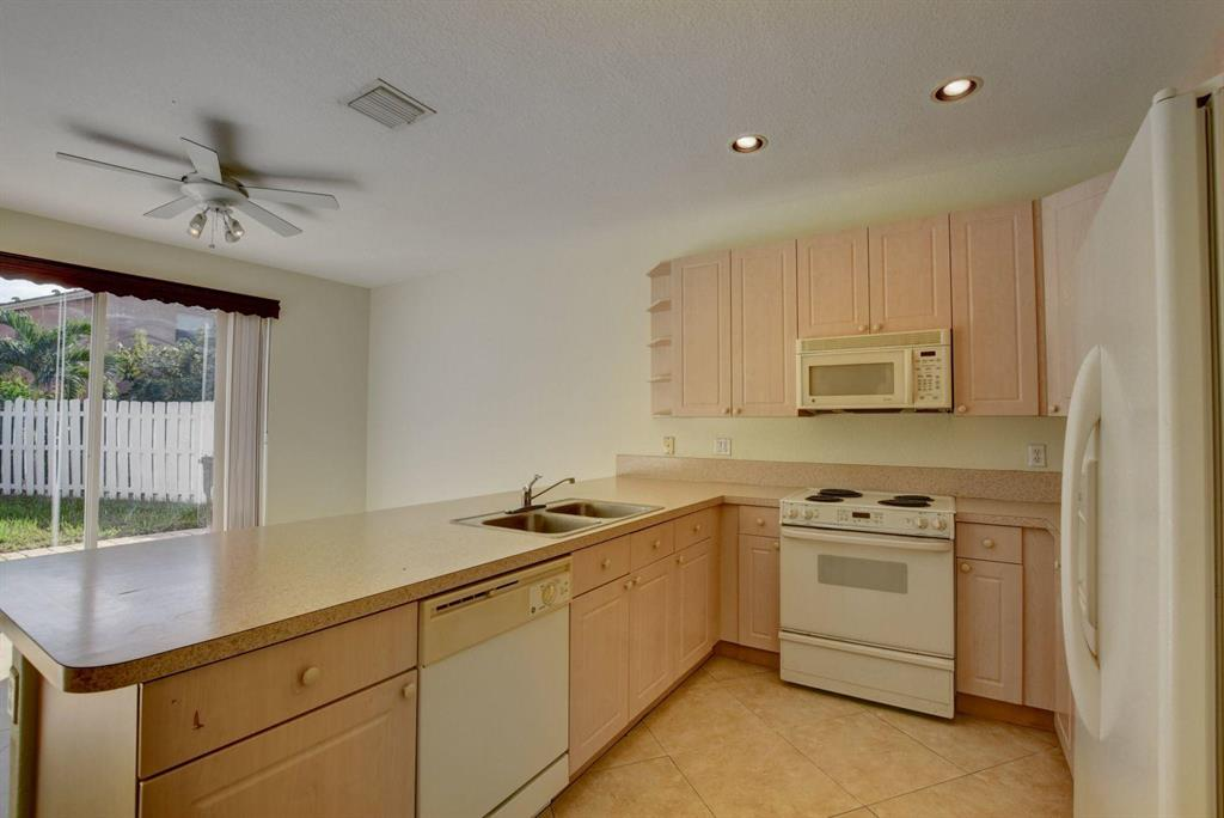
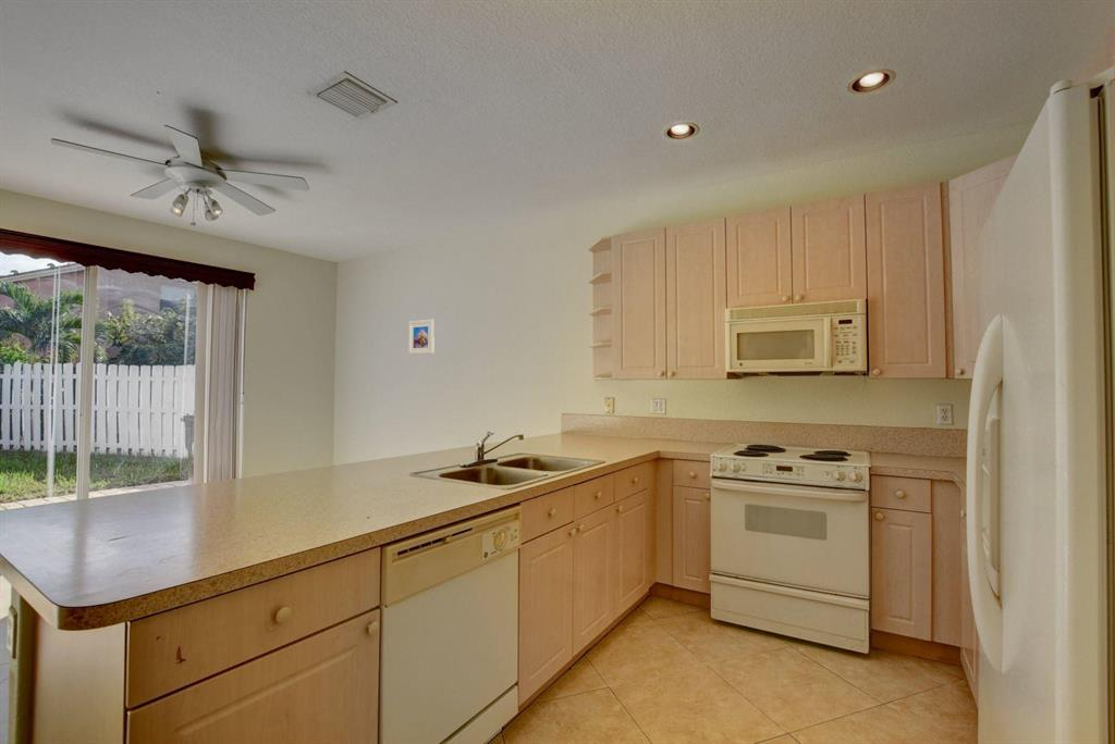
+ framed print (420, 337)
